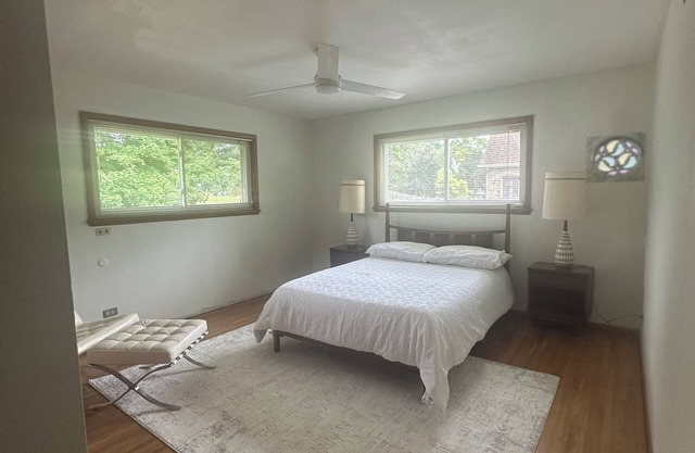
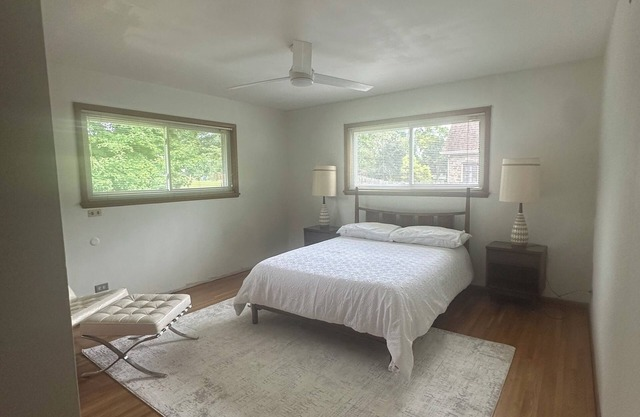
- wall ornament (614, 158)
